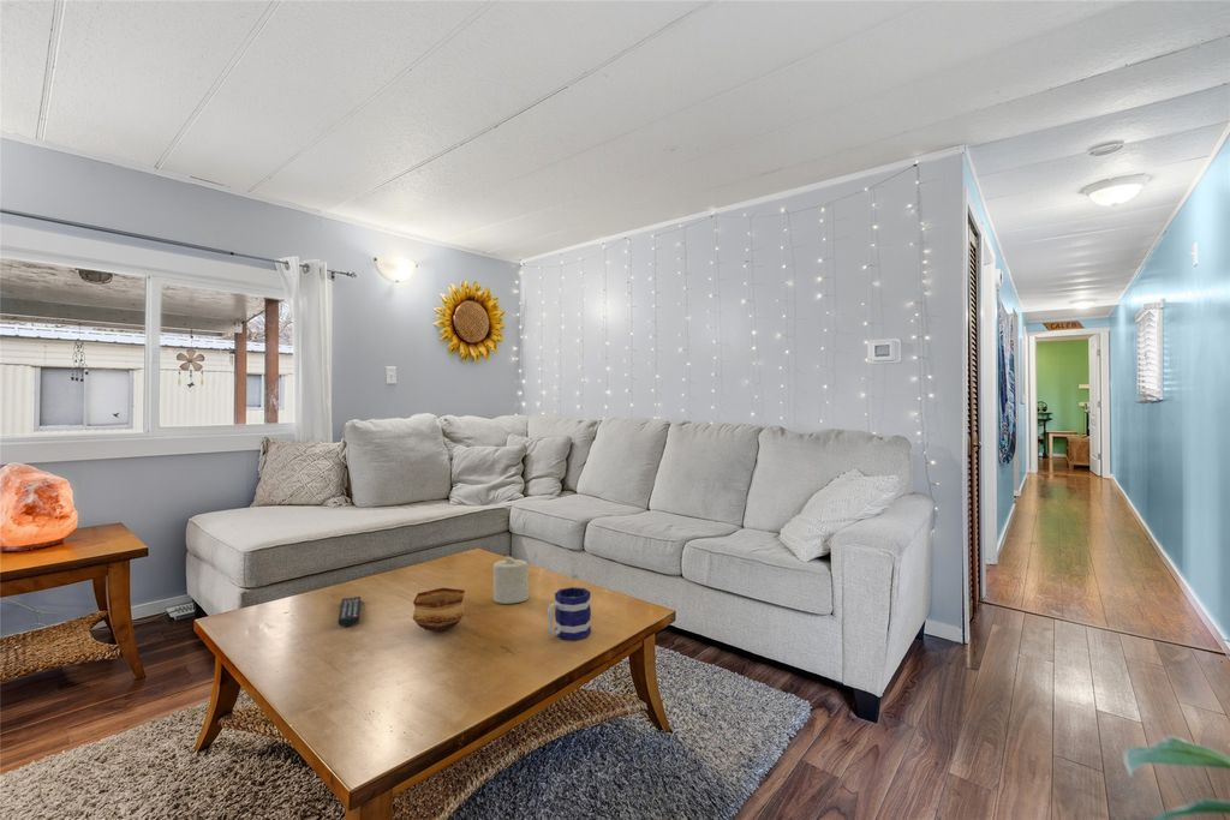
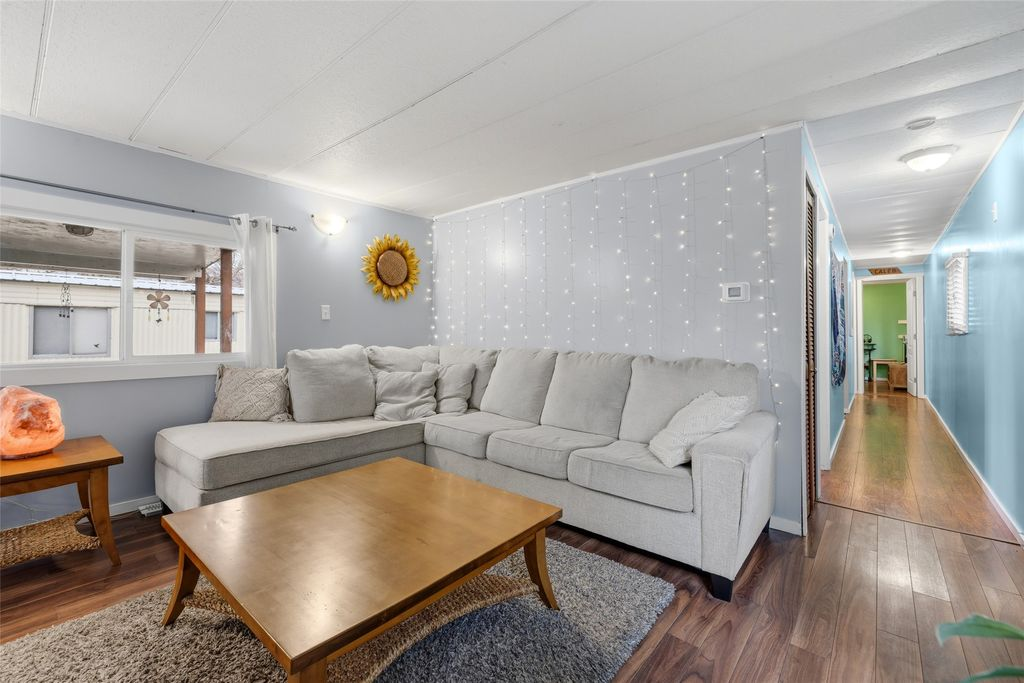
- bowl (440, 612)
- mug (567, 615)
- remote control (350, 610)
- candle (510, 576)
